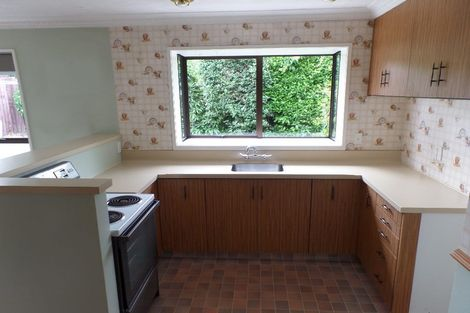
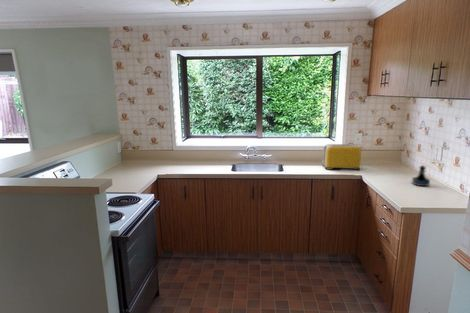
+ toaster (340, 156)
+ tequila bottle (421, 175)
